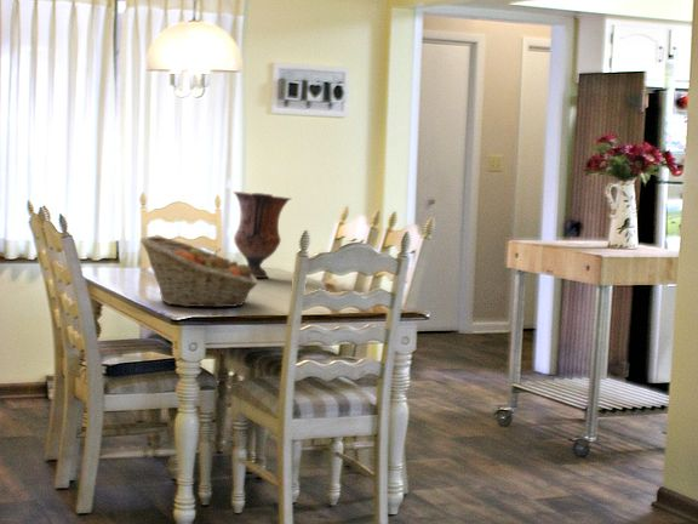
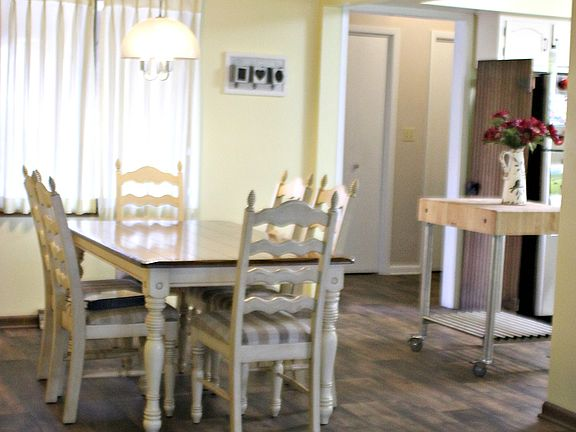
- vase (261, 234)
- fruit basket (199, 270)
